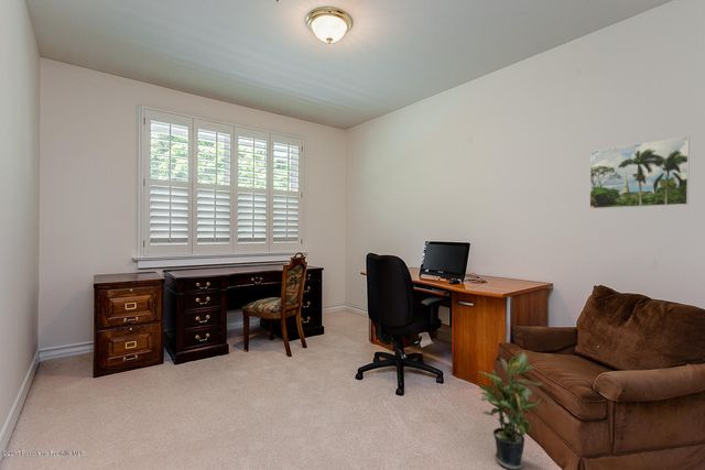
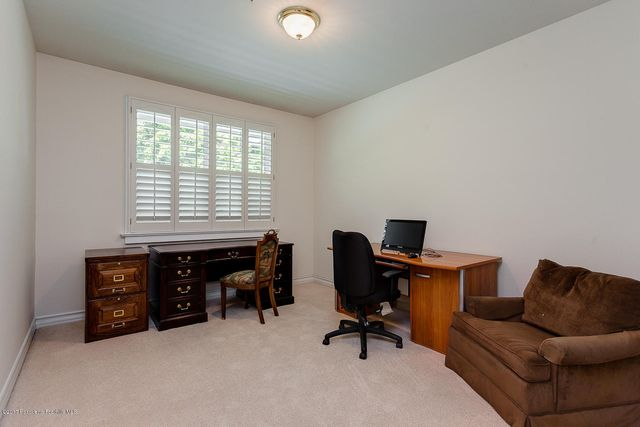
- potted plant (511, 405)
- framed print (634, 175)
